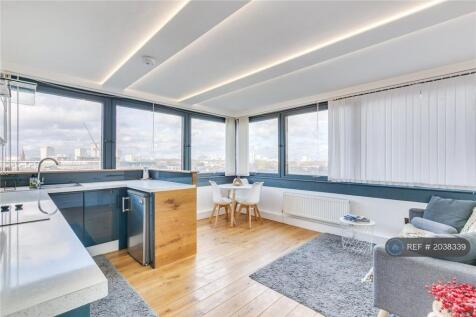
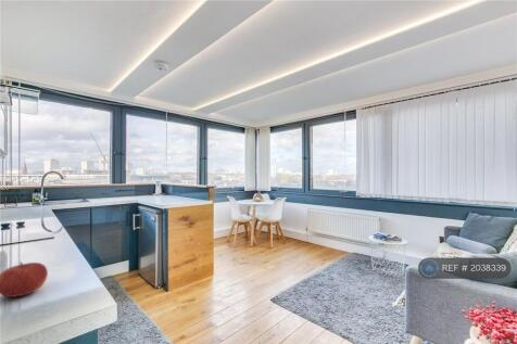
+ fruit (23, 277)
